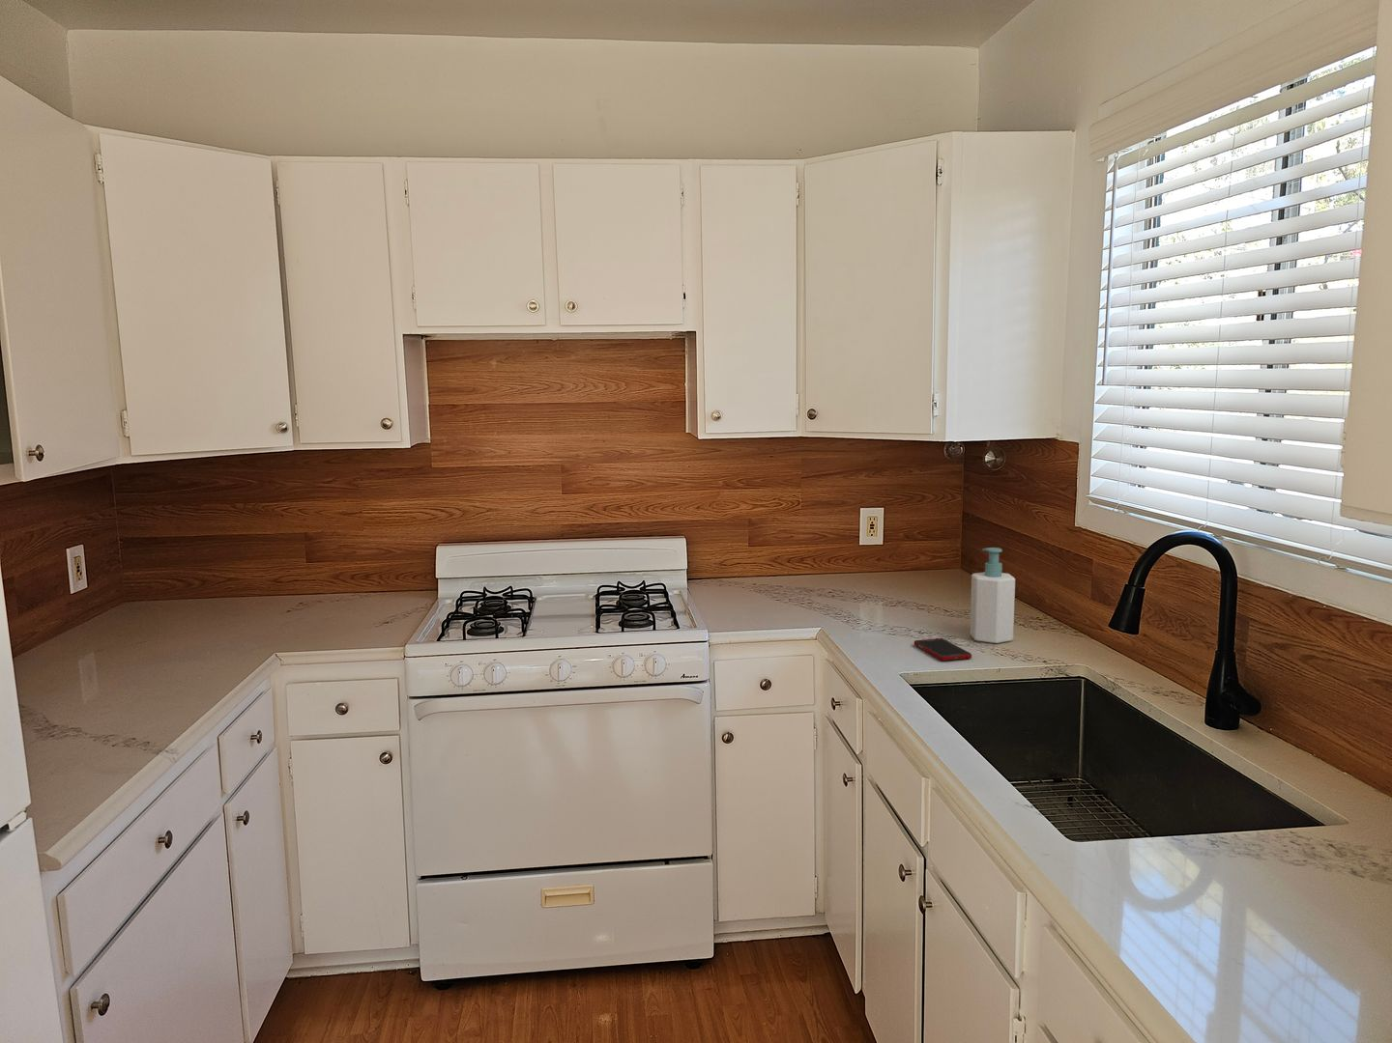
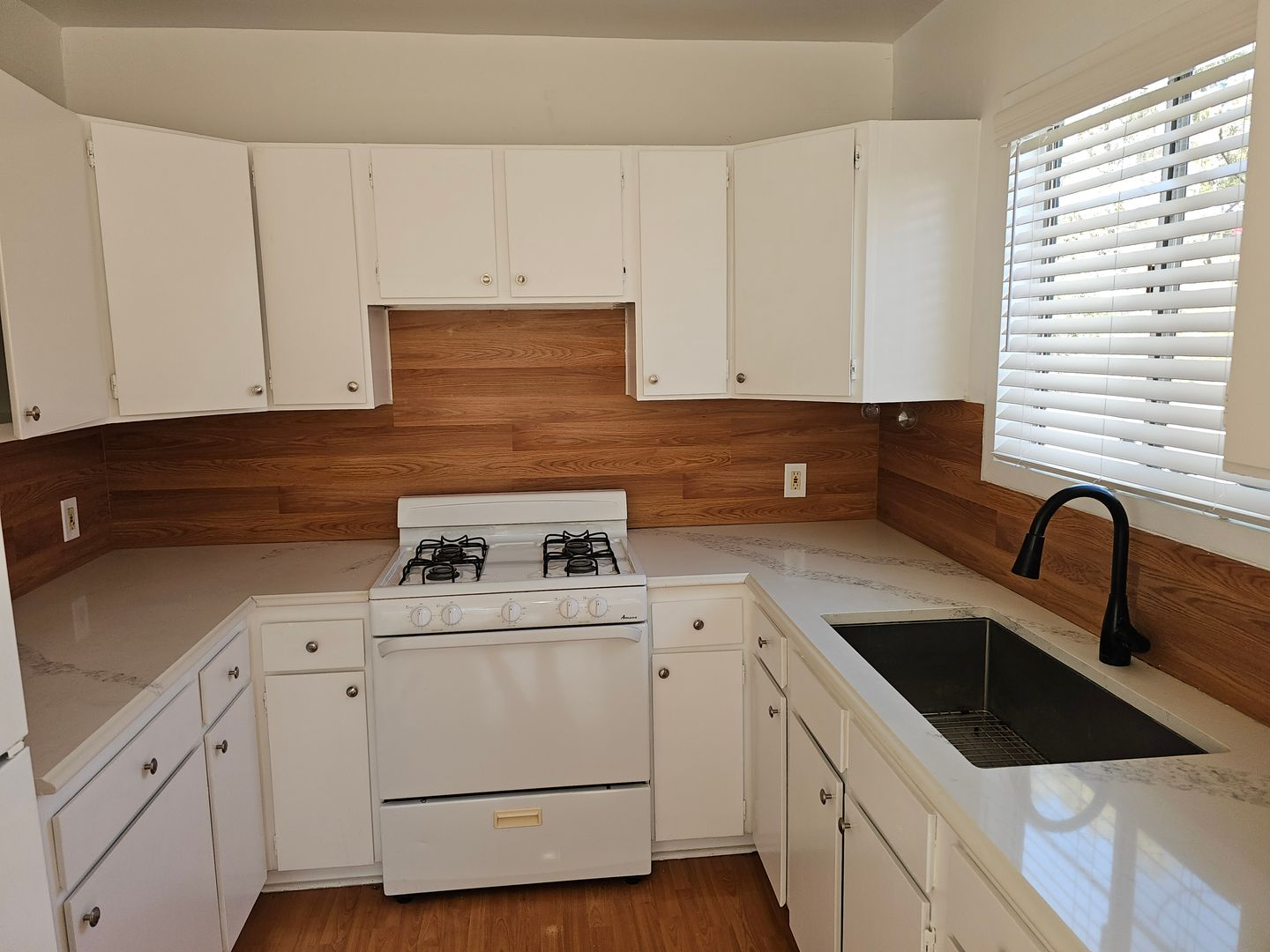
- soap bottle (992, 593)
- cell phone (942, 649)
